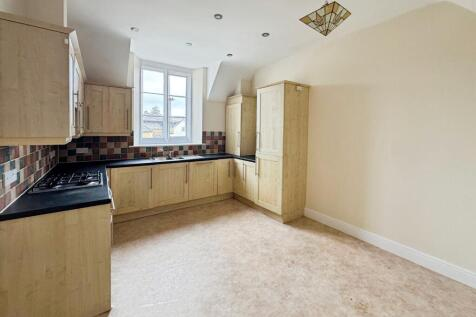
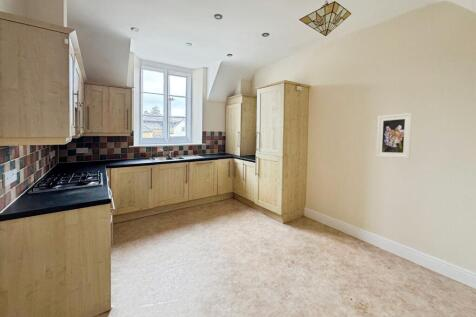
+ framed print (393, 136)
